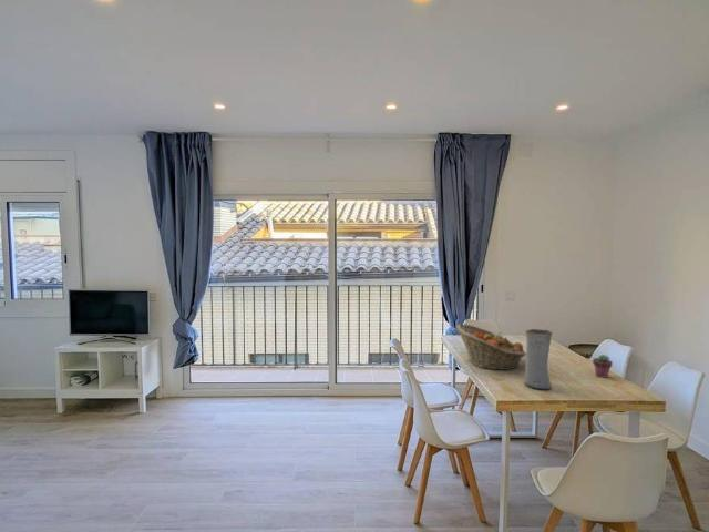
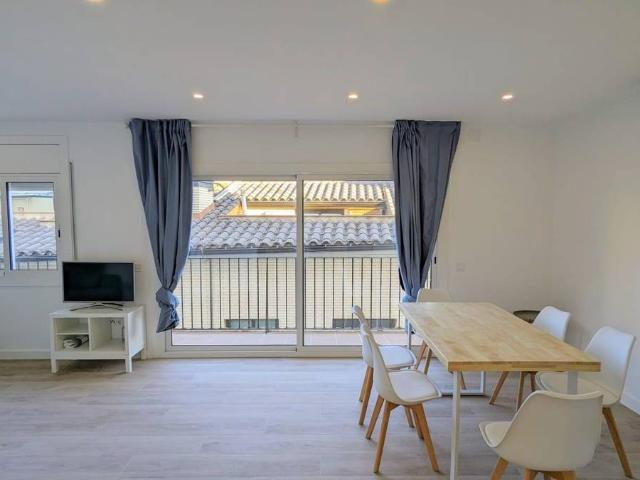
- fruit basket (489, 345)
- vase (538, 358)
- potted succulent (602, 365)
